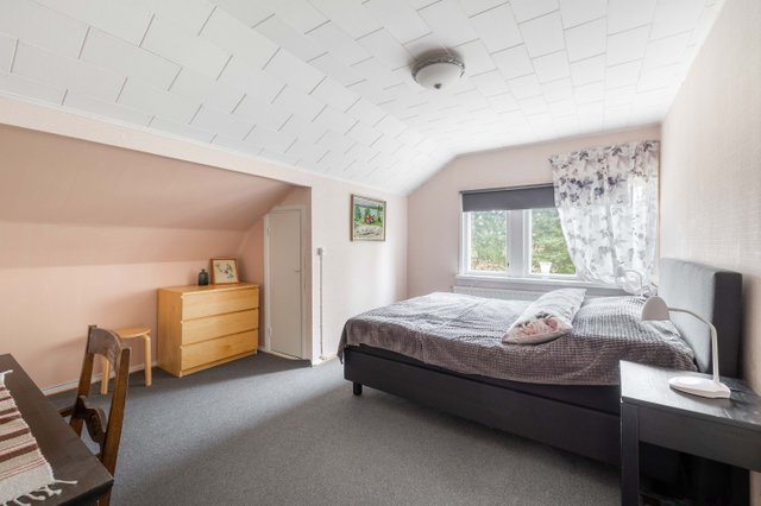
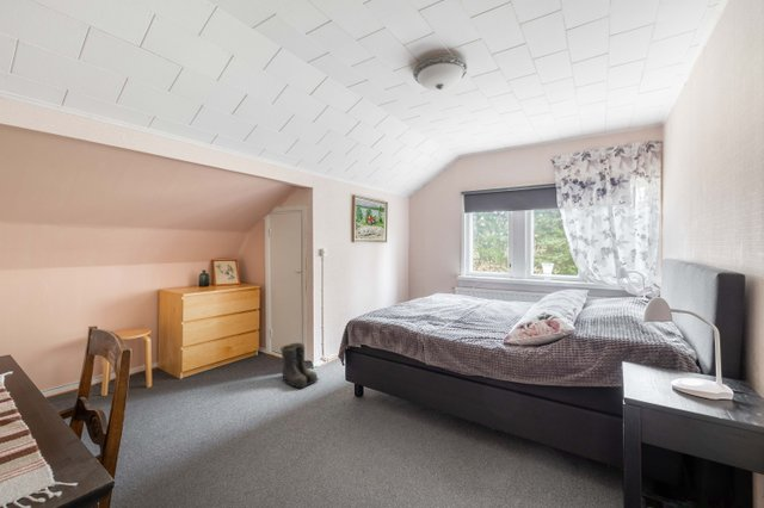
+ boots (297, 363)
